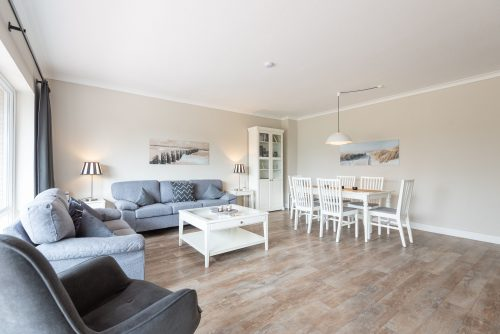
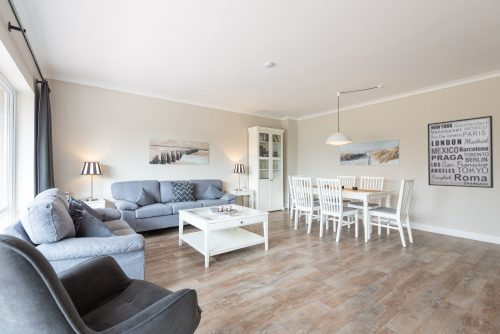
+ wall art (457, 153)
